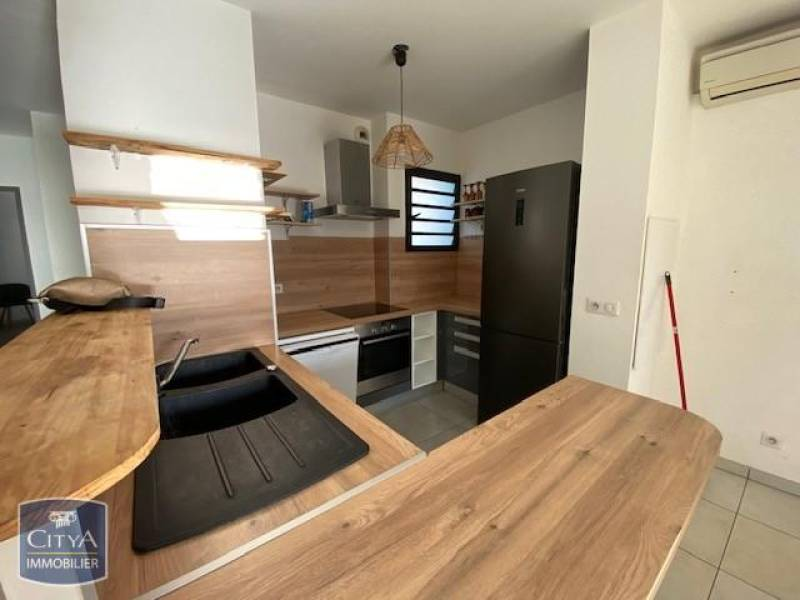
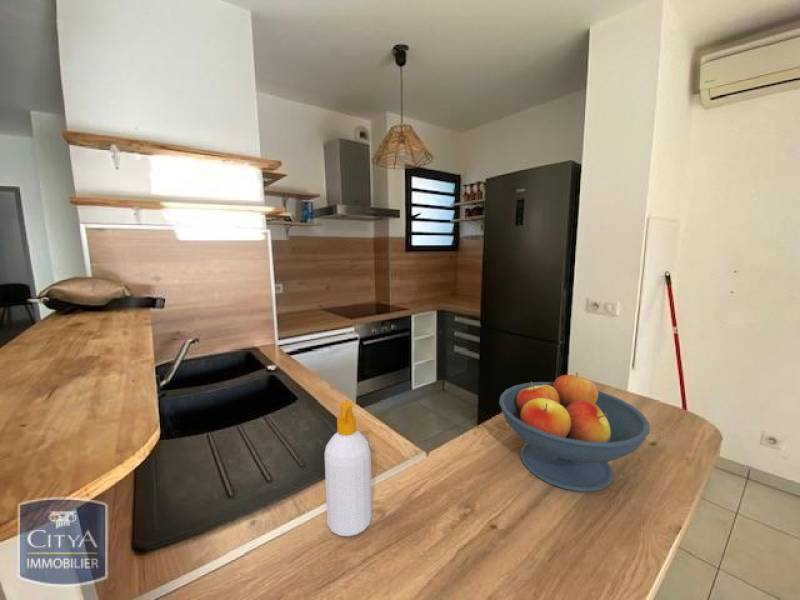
+ soap bottle (347, 464)
+ fruit bowl (567, 425)
